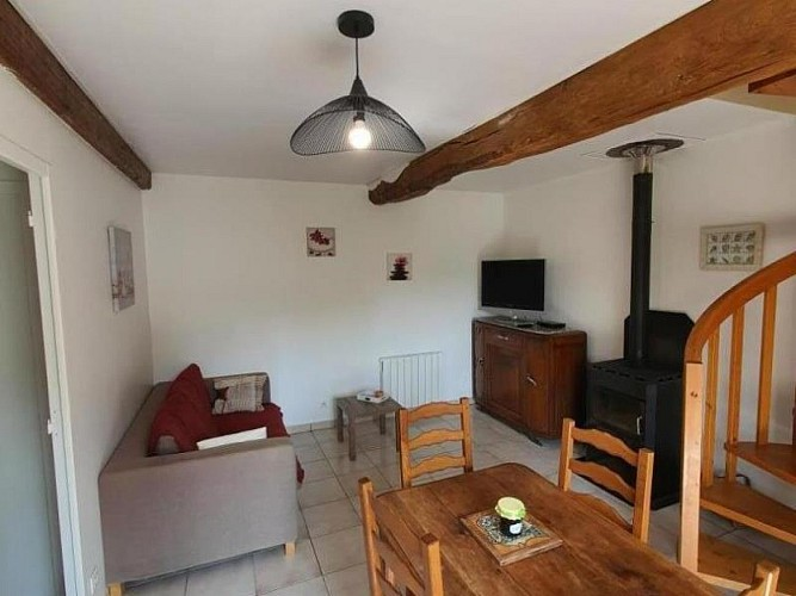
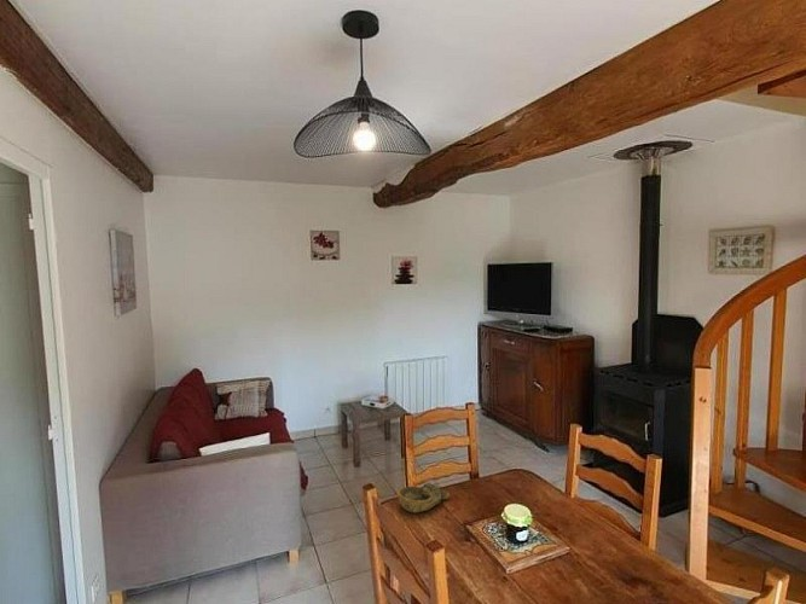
+ decorative bowl (424, 495)
